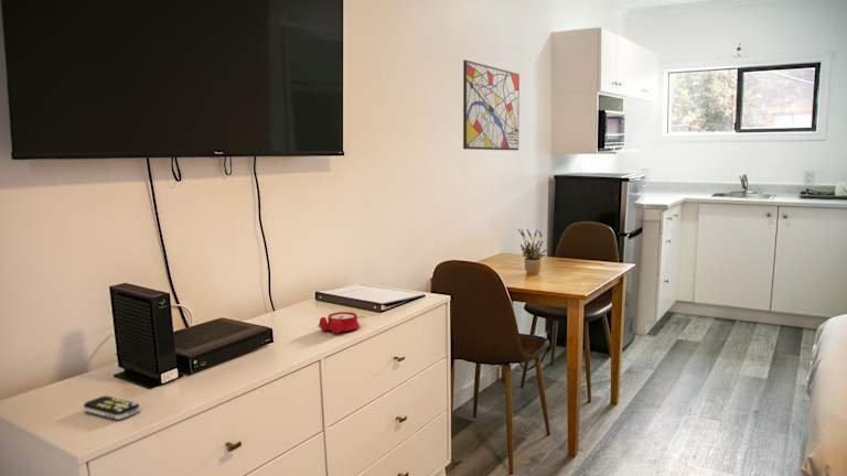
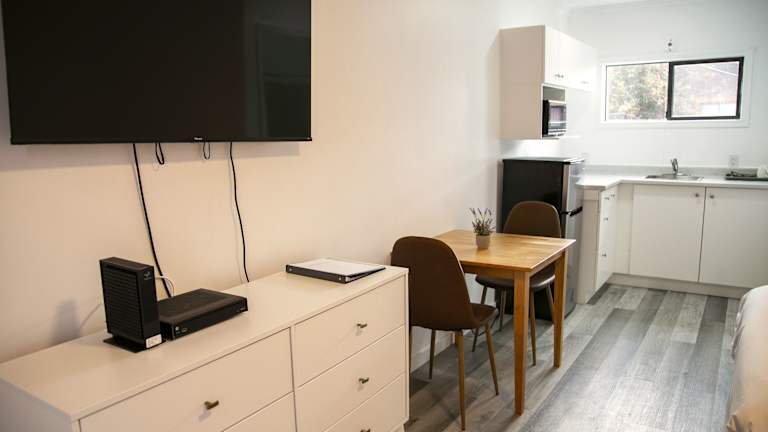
- remote control (111, 407)
- alarm clock (339, 322)
- wall art (493, 108)
